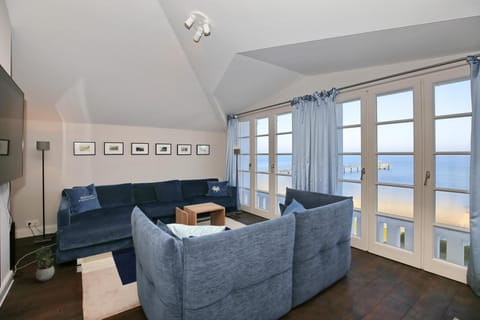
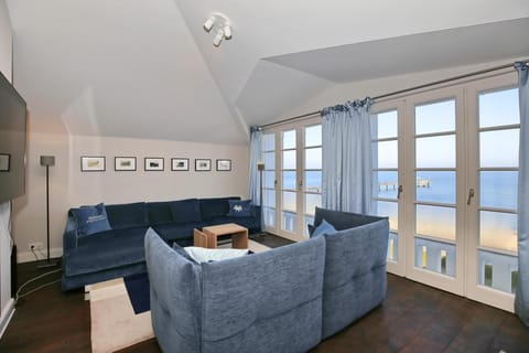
- potted plant (46, 263)
